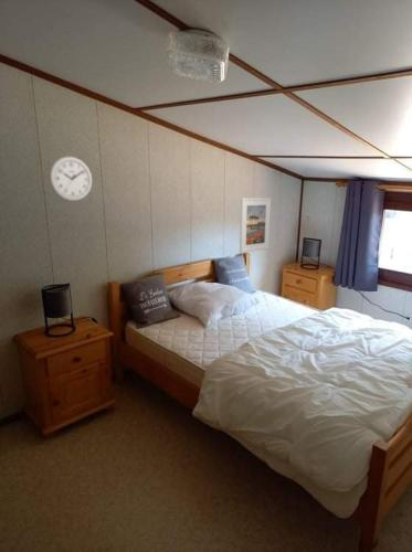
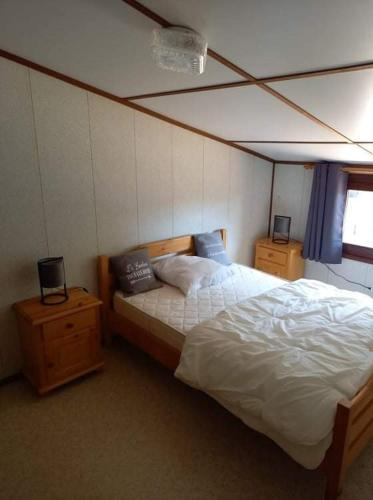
- wall clock (72, 179)
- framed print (255, 224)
